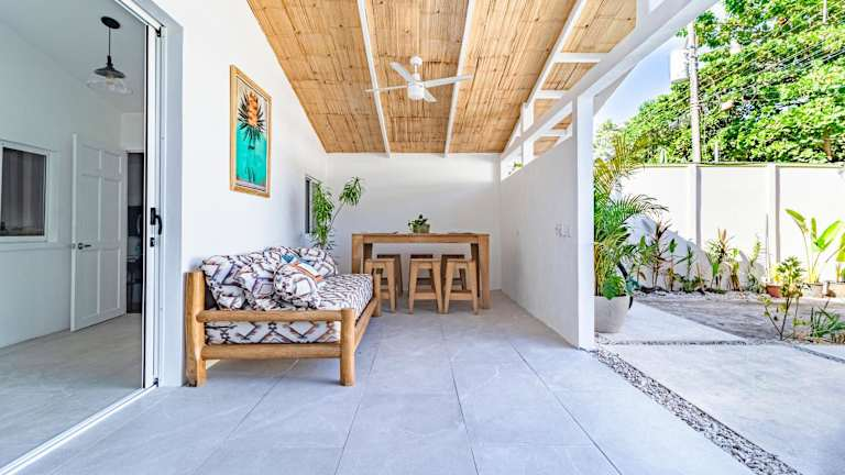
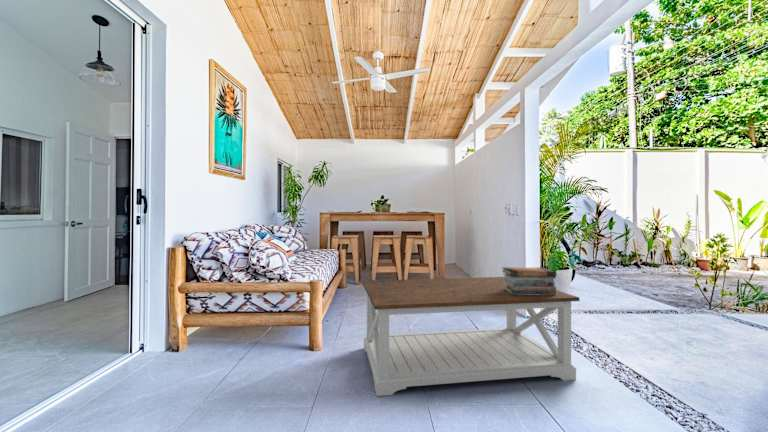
+ coffee table (458, 331)
+ book stack (528, 280)
